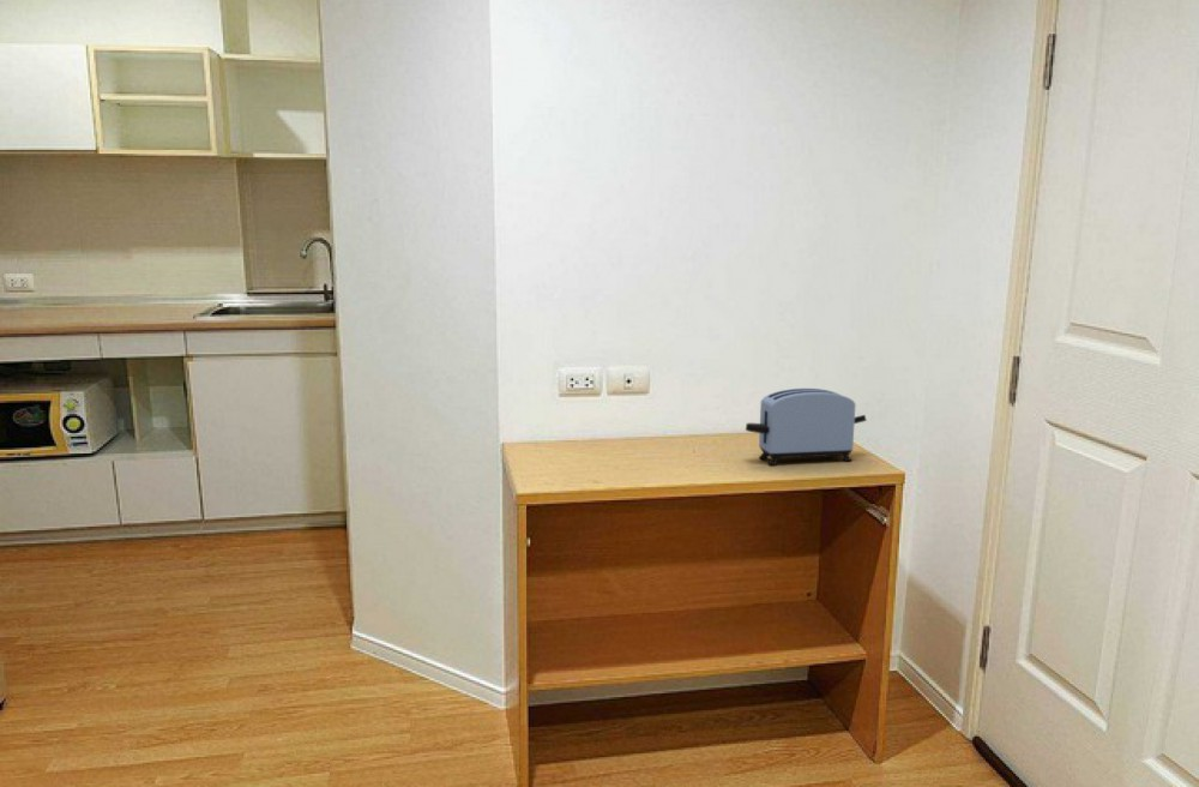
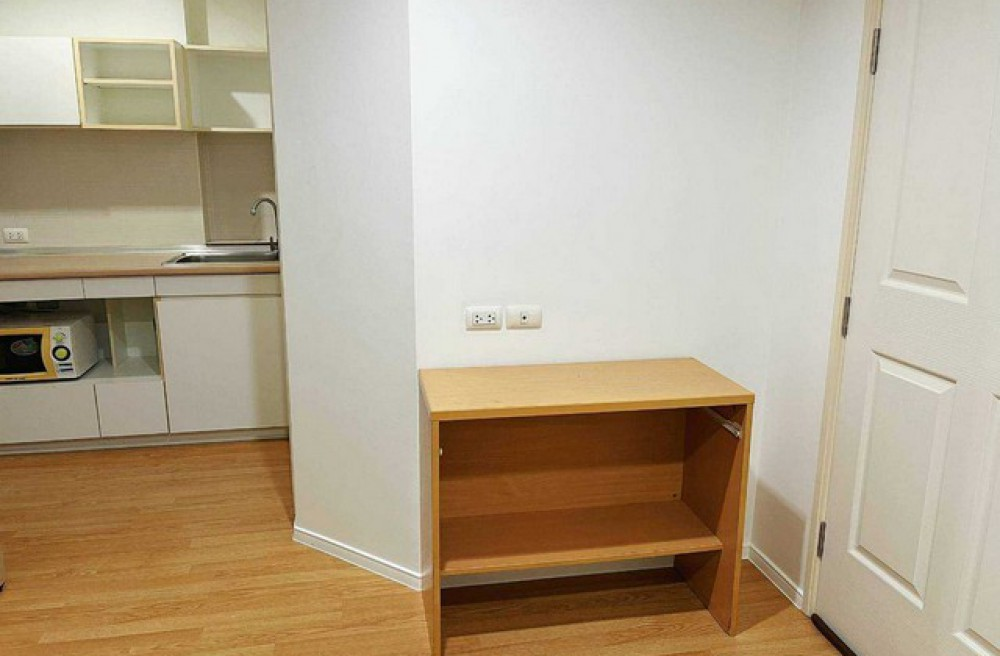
- toaster (807, 425)
